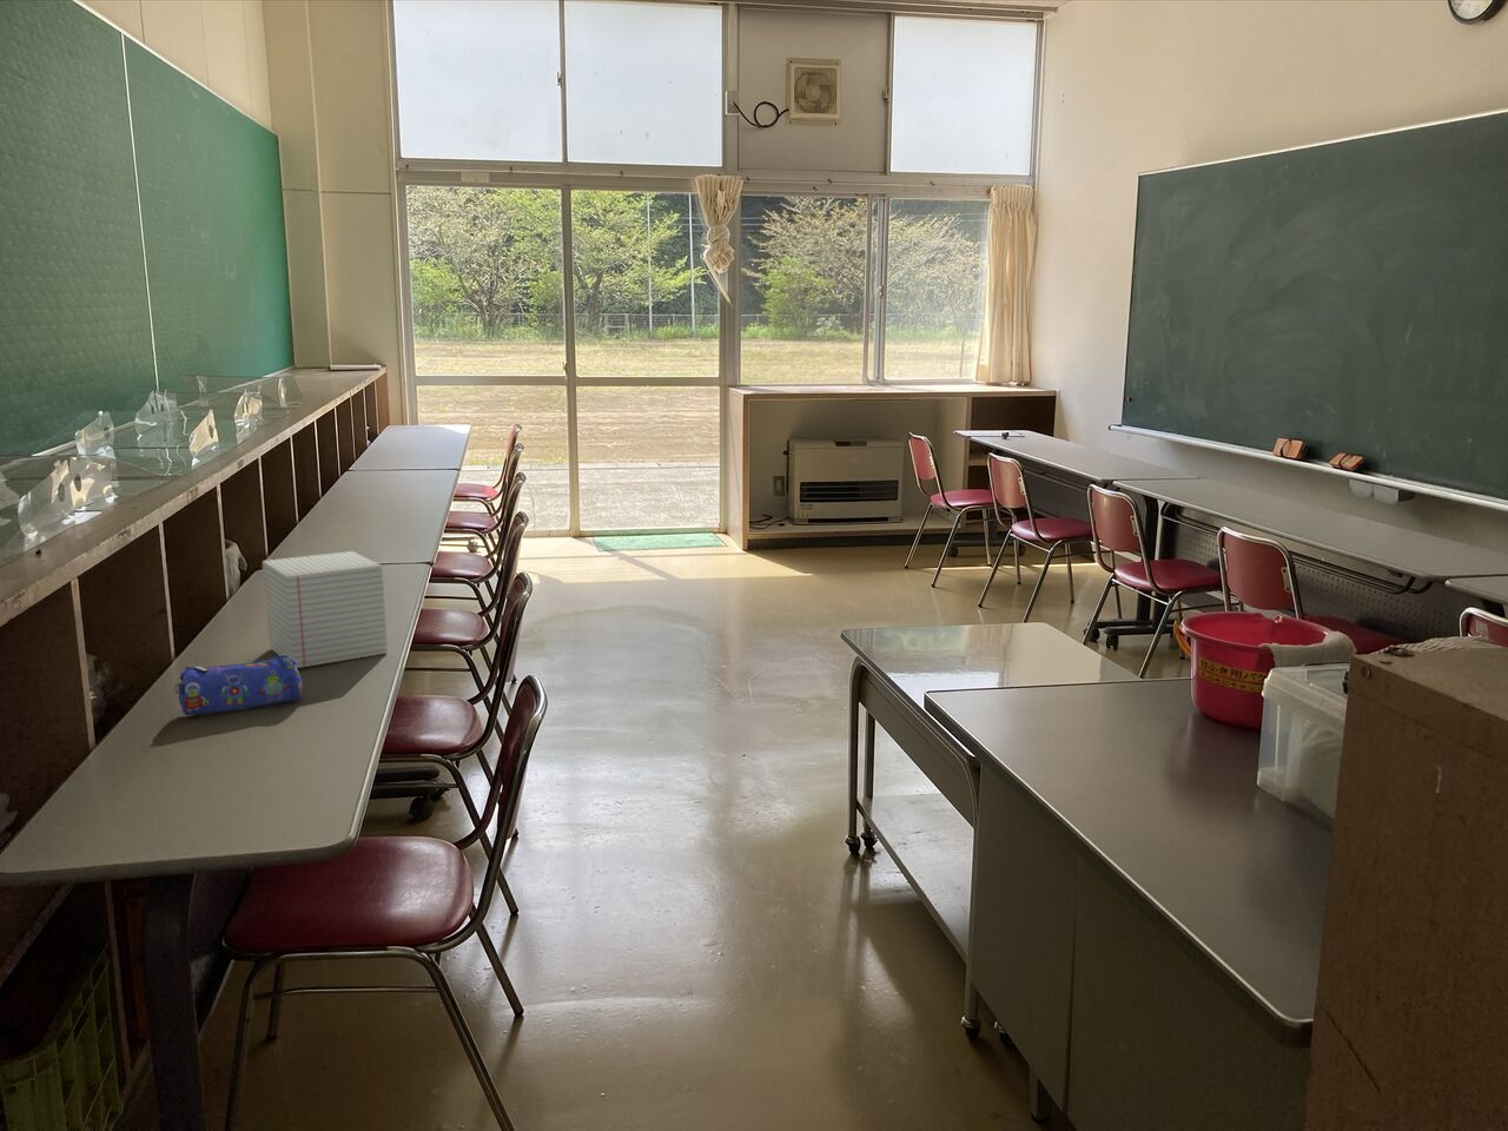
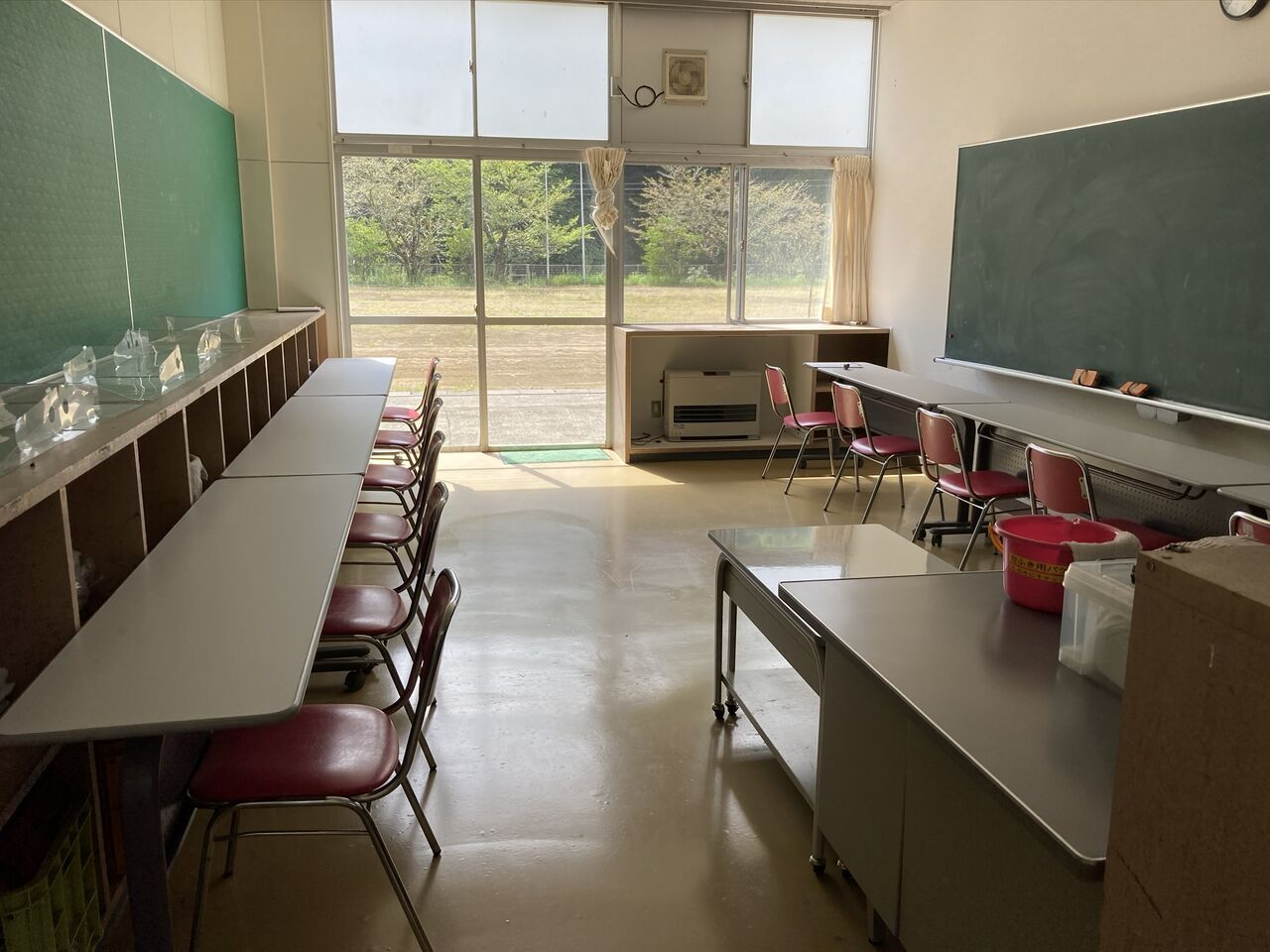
- pencil case (239, 683)
- notepad (324, 607)
